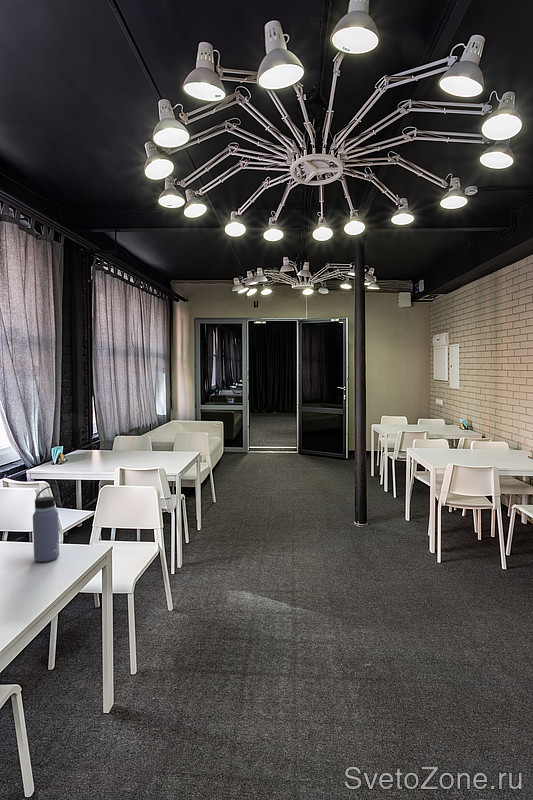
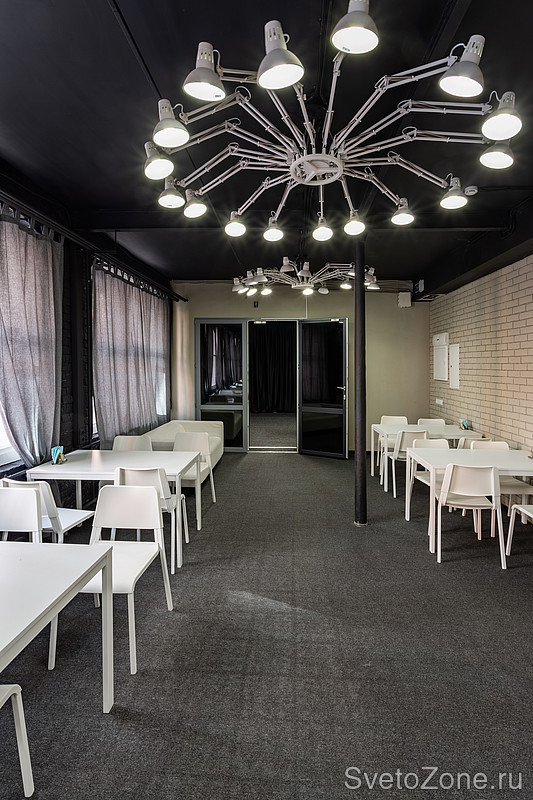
- water bottle (46, 523)
